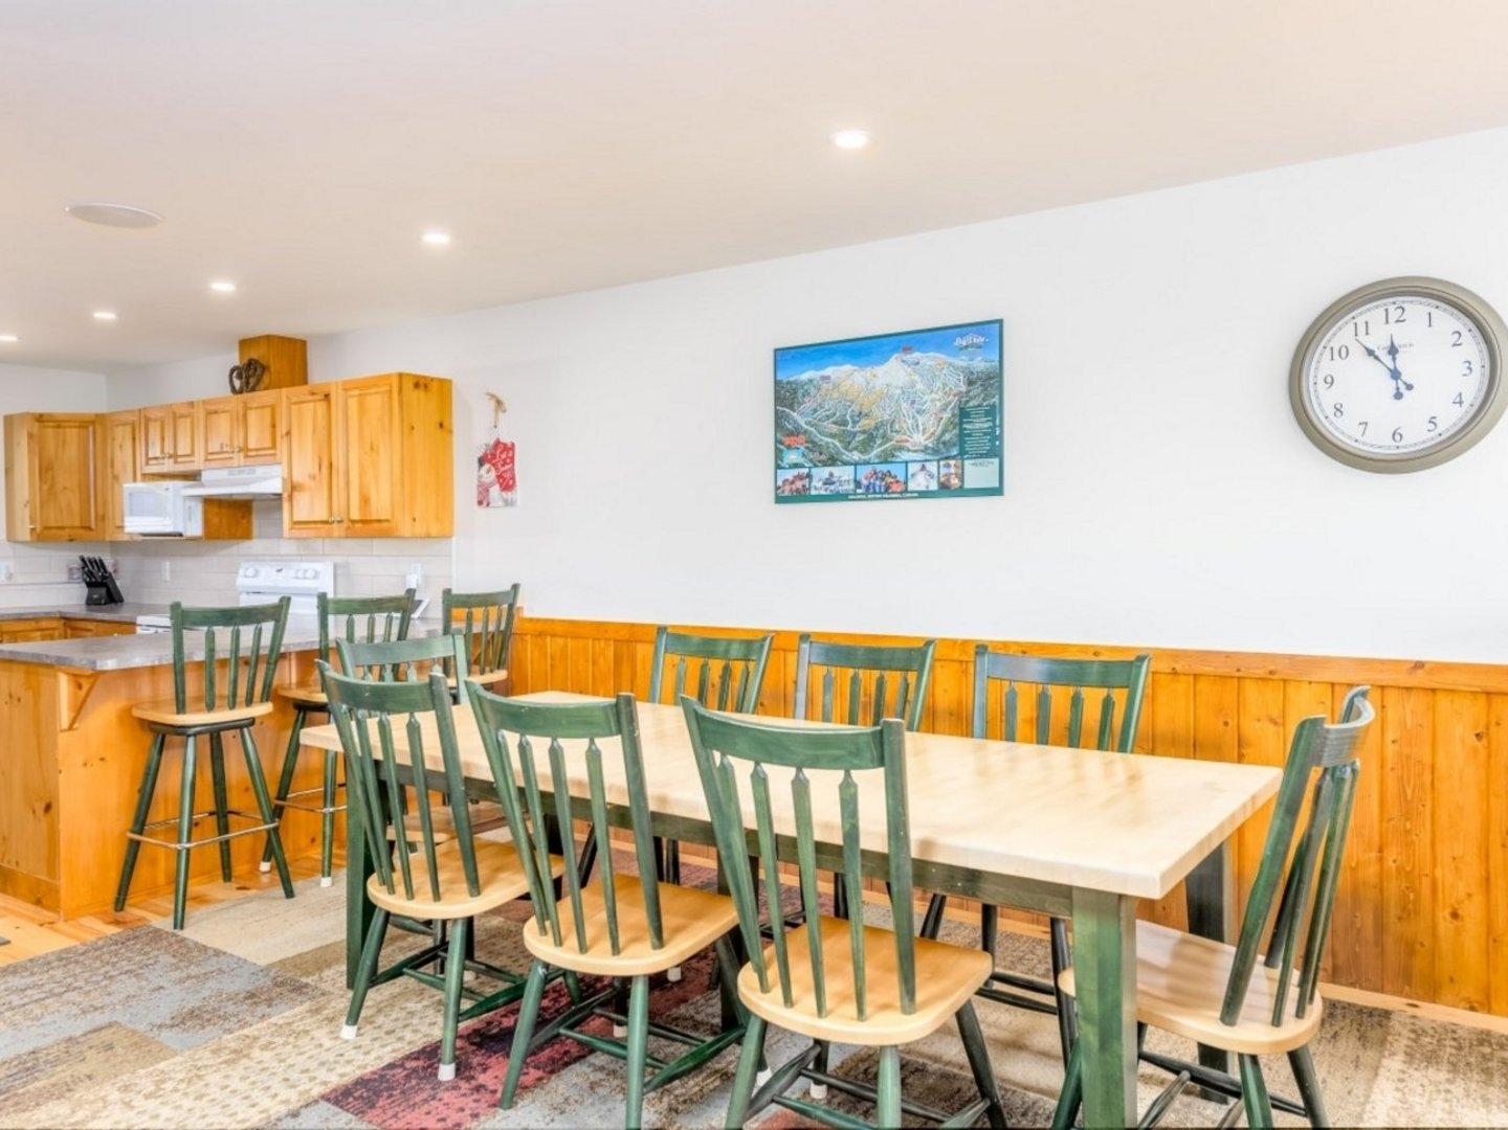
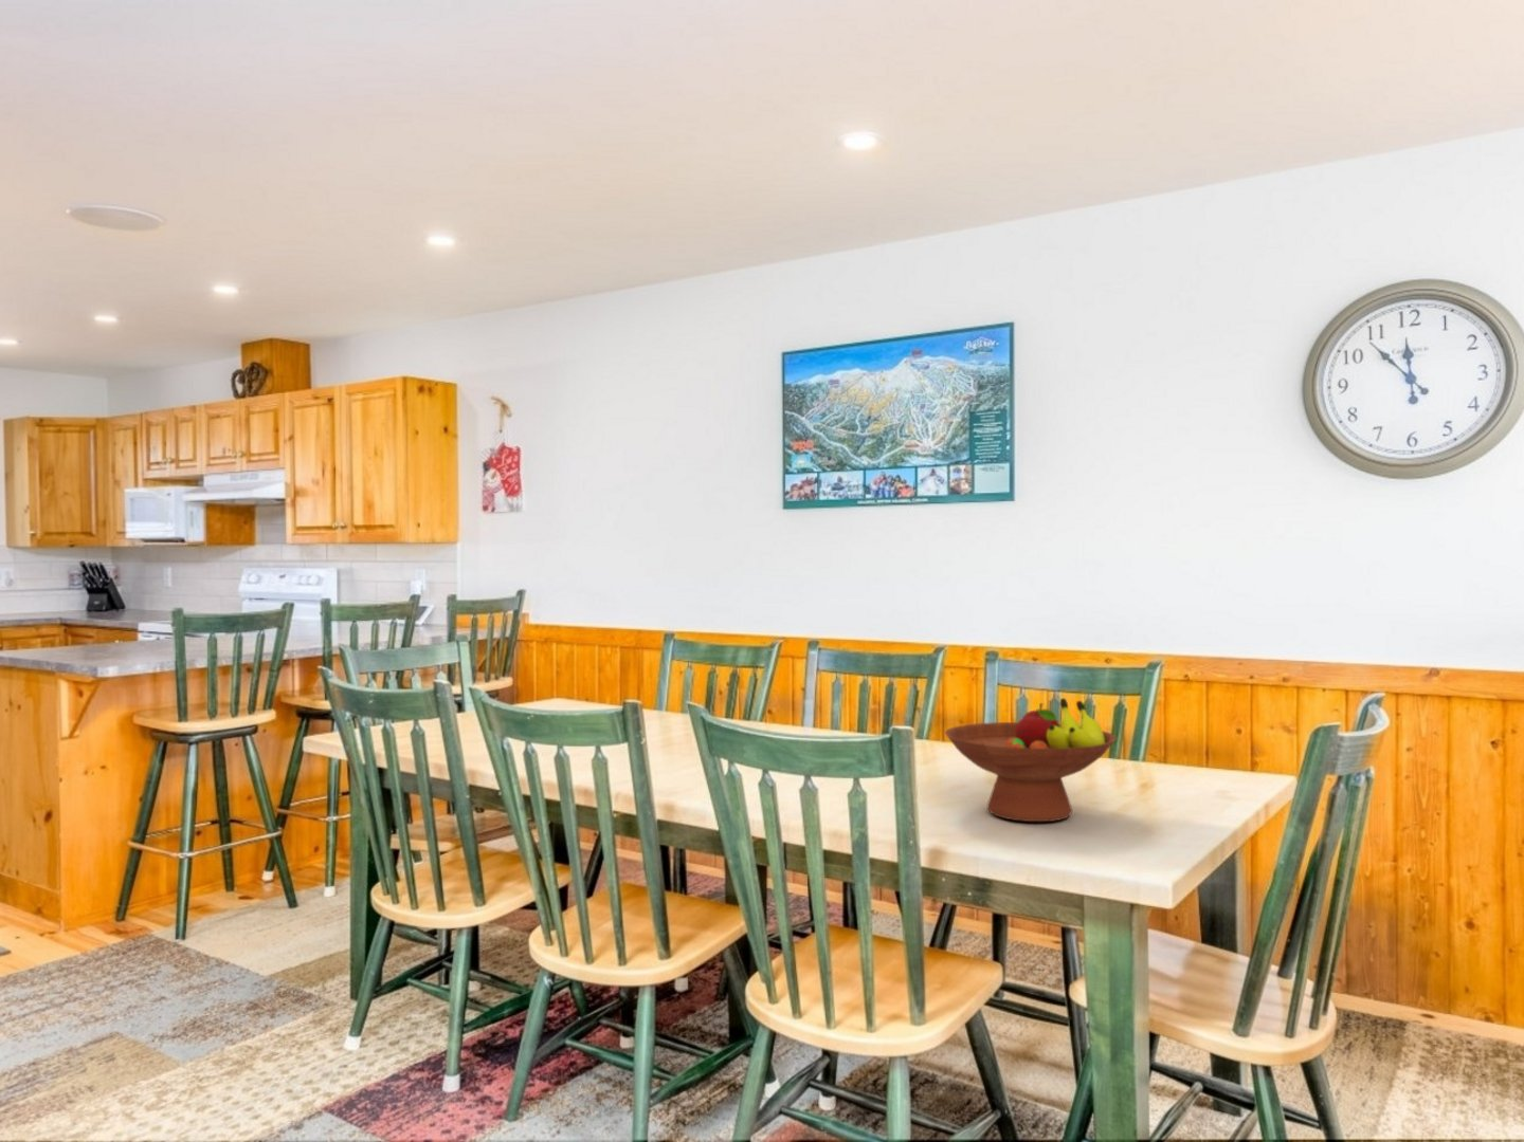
+ fruit bowl (1028, 758)
